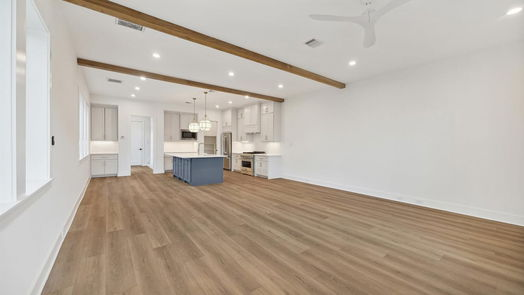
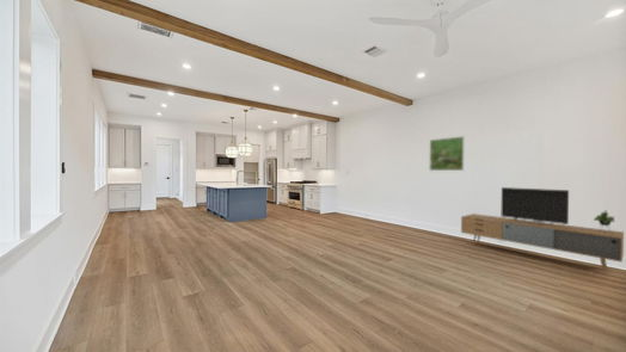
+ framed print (446, 154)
+ media console (530, 222)
